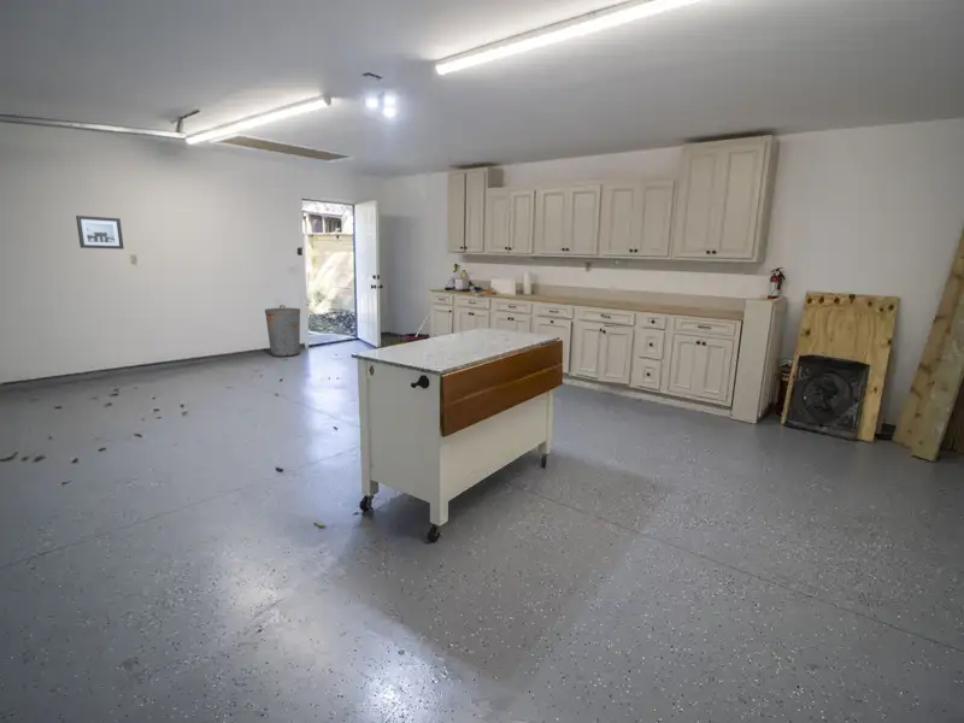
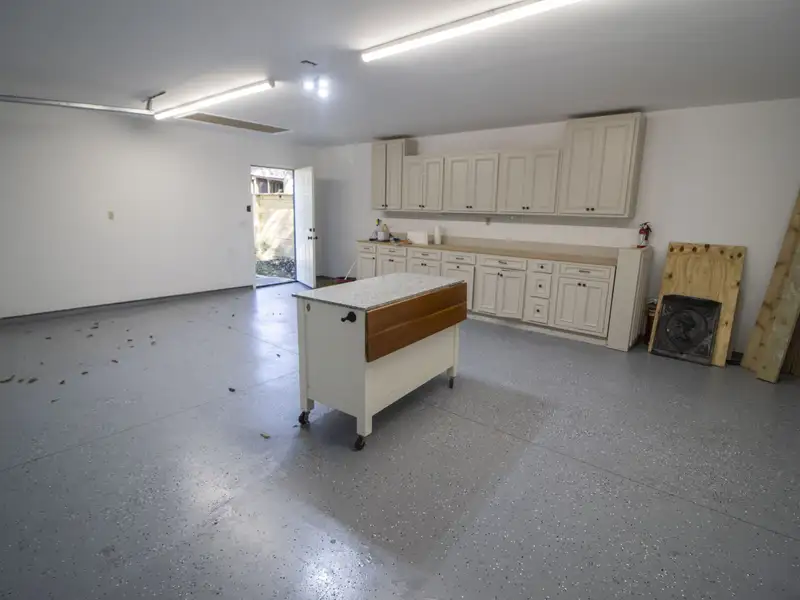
- trash can (283, 329)
- wall art (100, 233)
